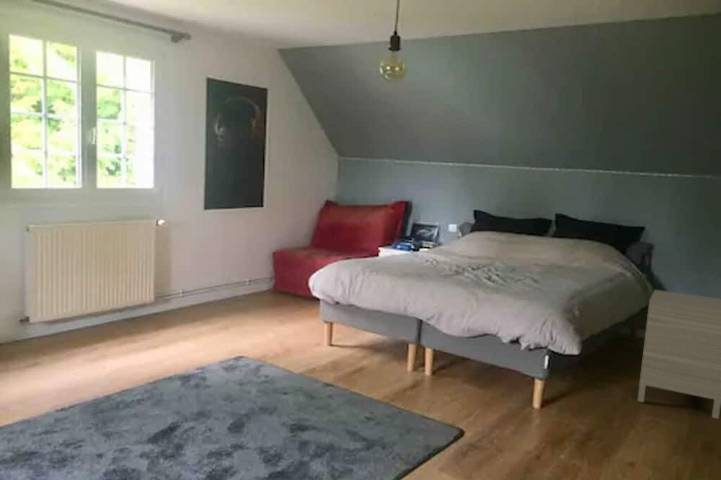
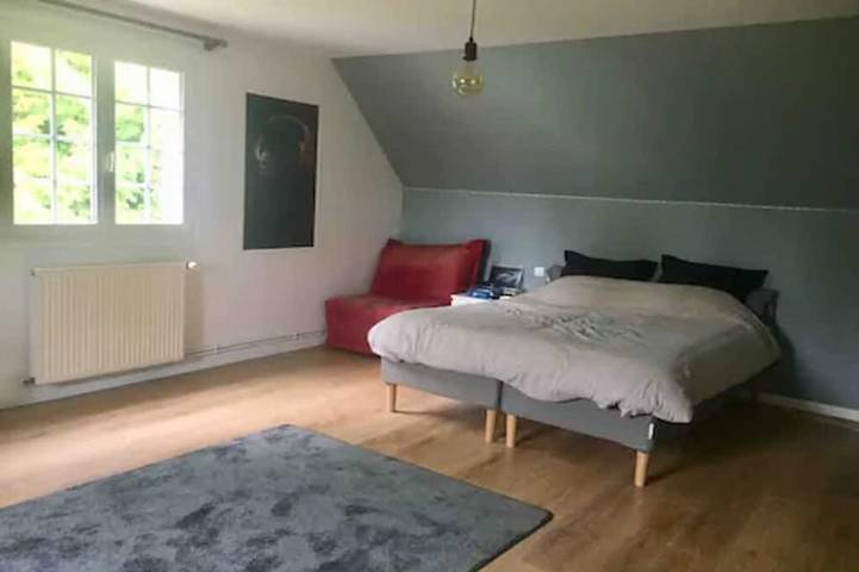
- nightstand (684, 348)
